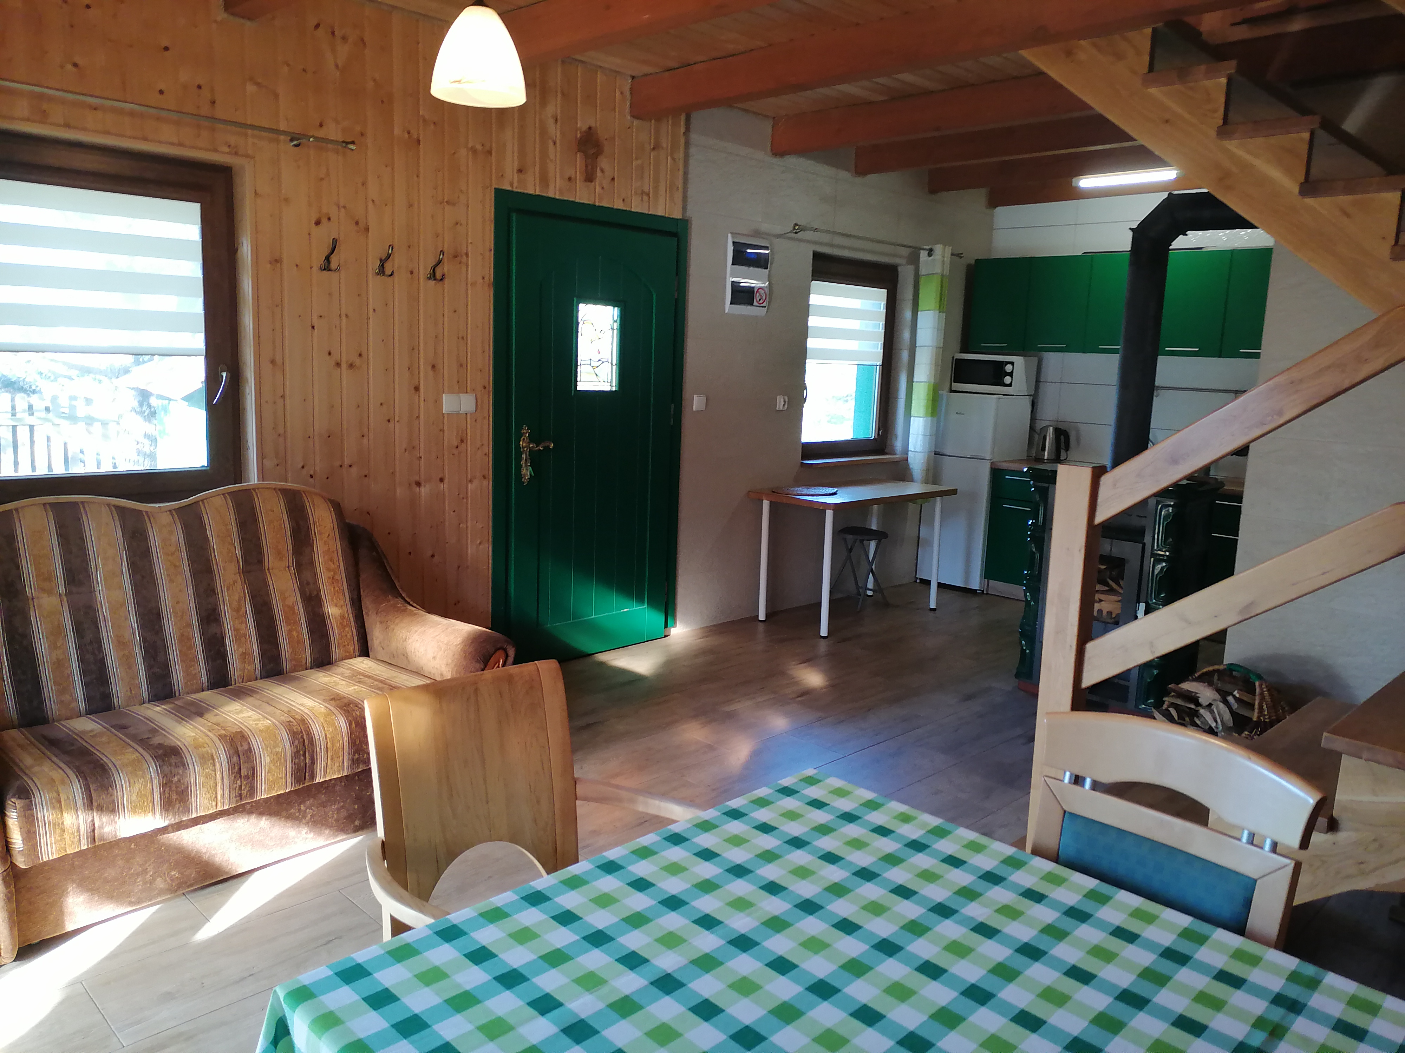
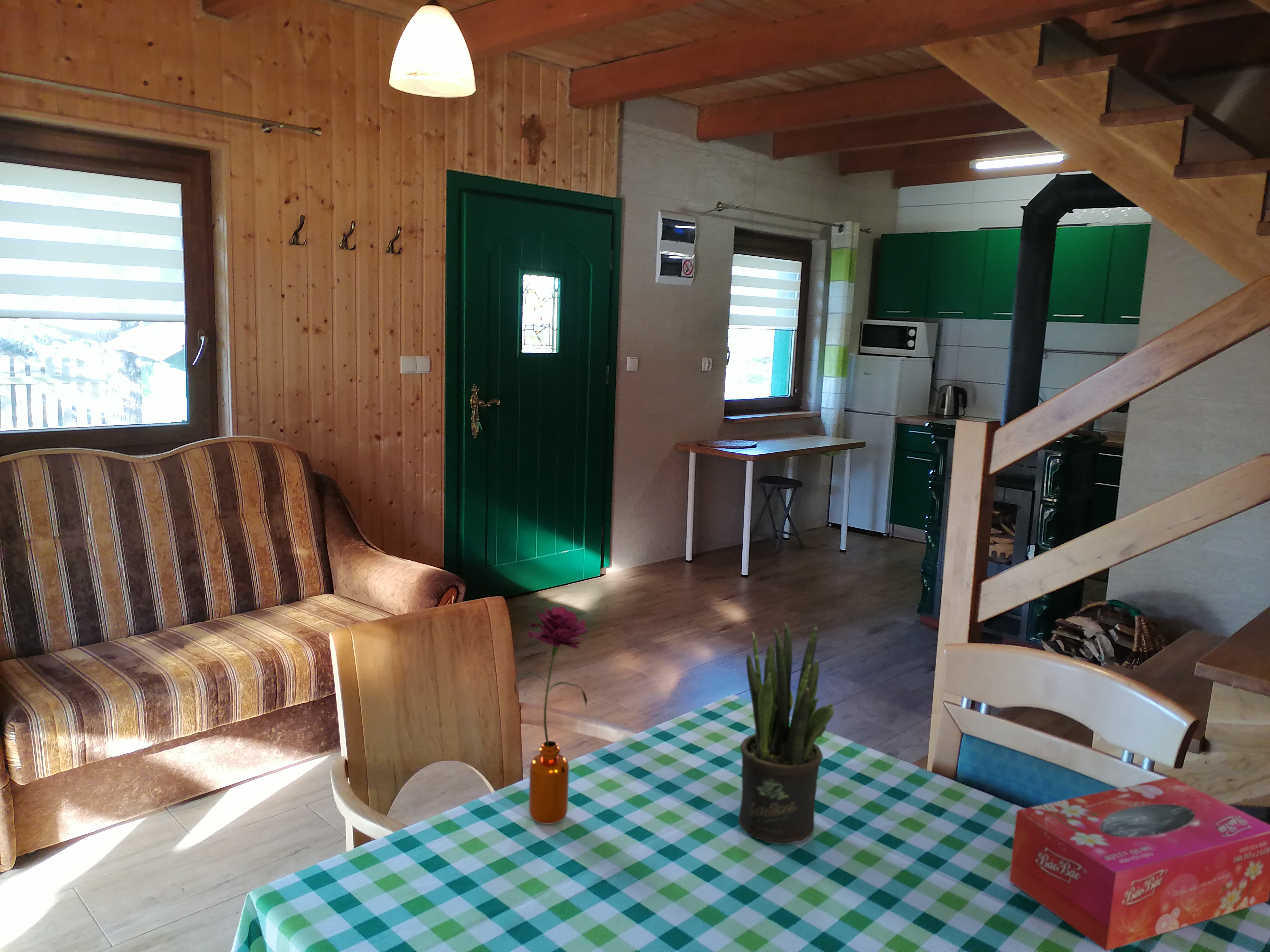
+ flower (546, 714)
+ potted plant (786, 732)
+ tissue box (1142, 856)
